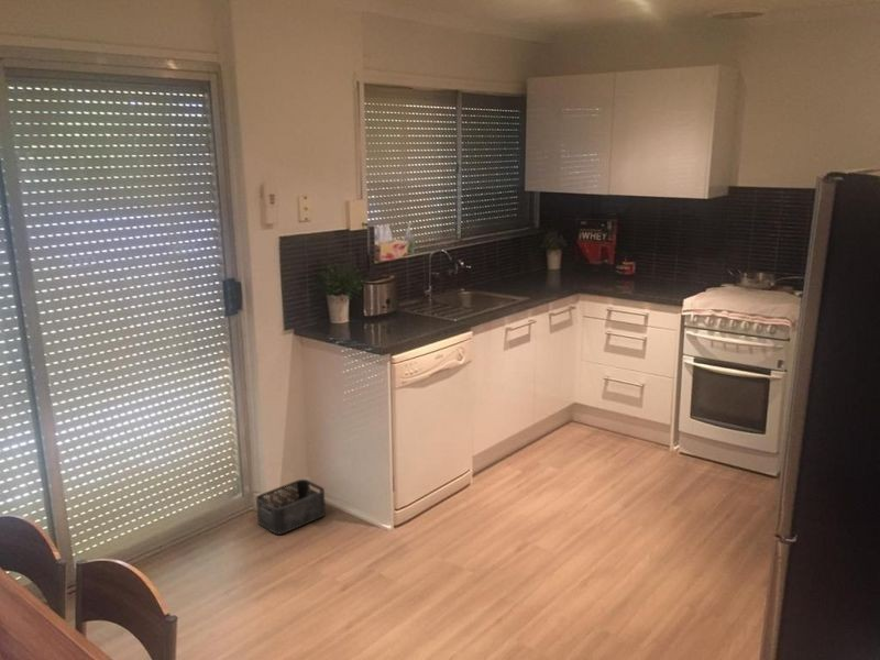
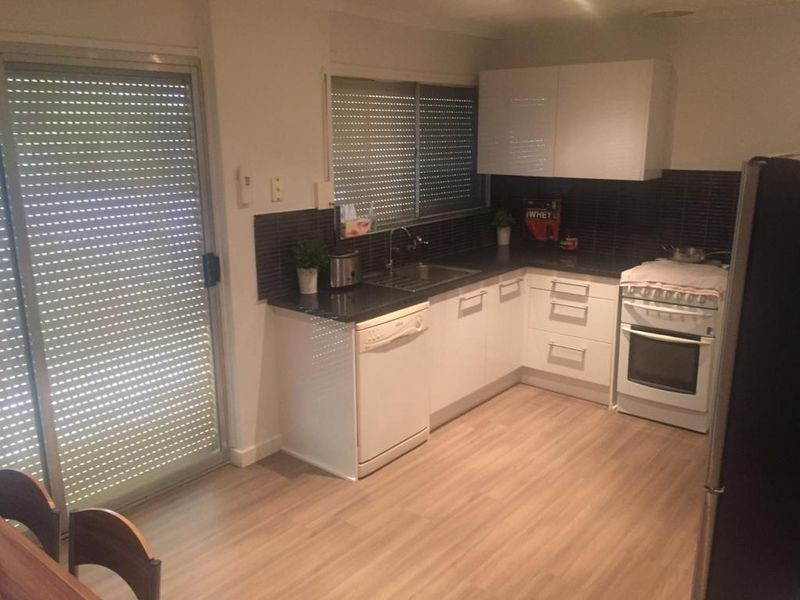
- storage bin (290, 505)
